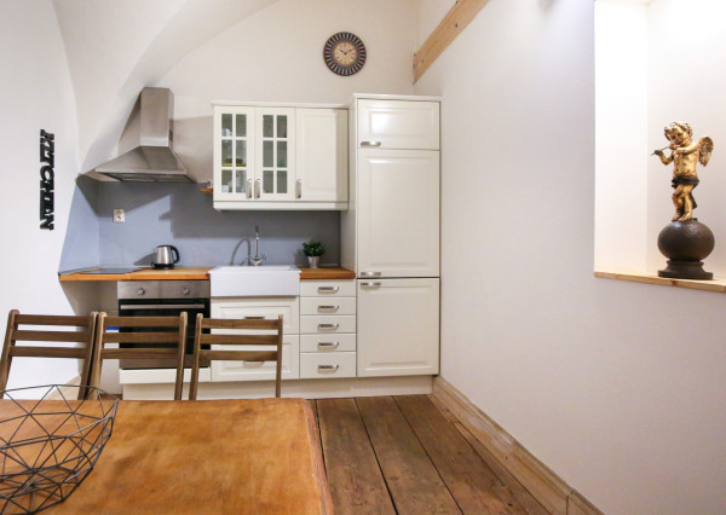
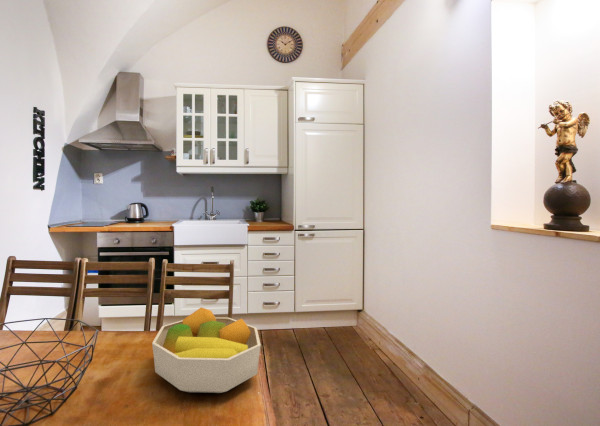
+ fruit bowl (207, 345)
